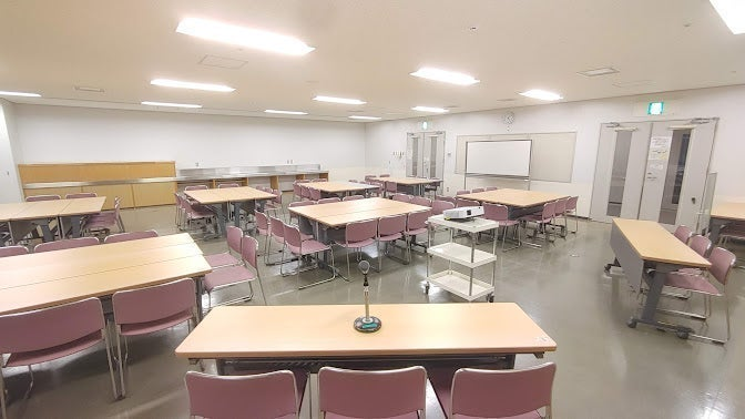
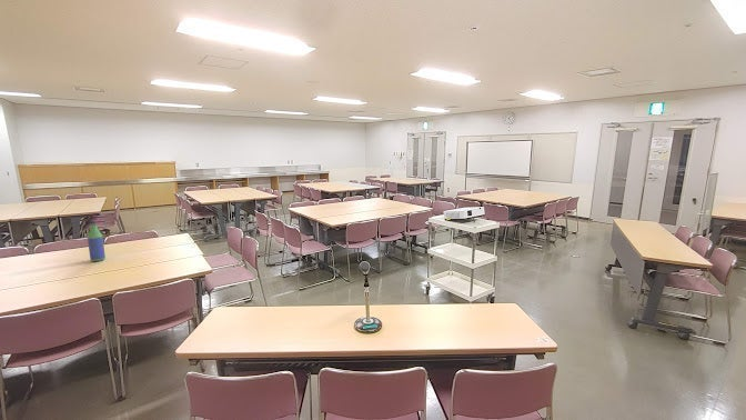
+ bottle (95, 242)
